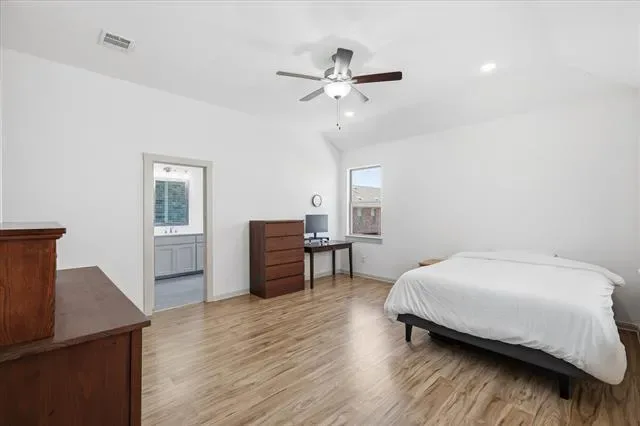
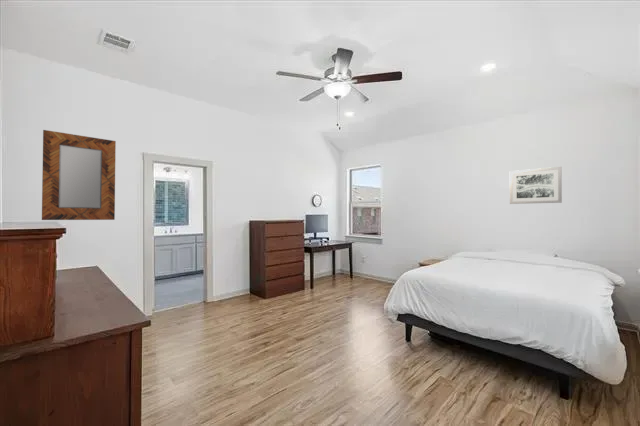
+ wall art (534, 186)
+ home mirror (81, 177)
